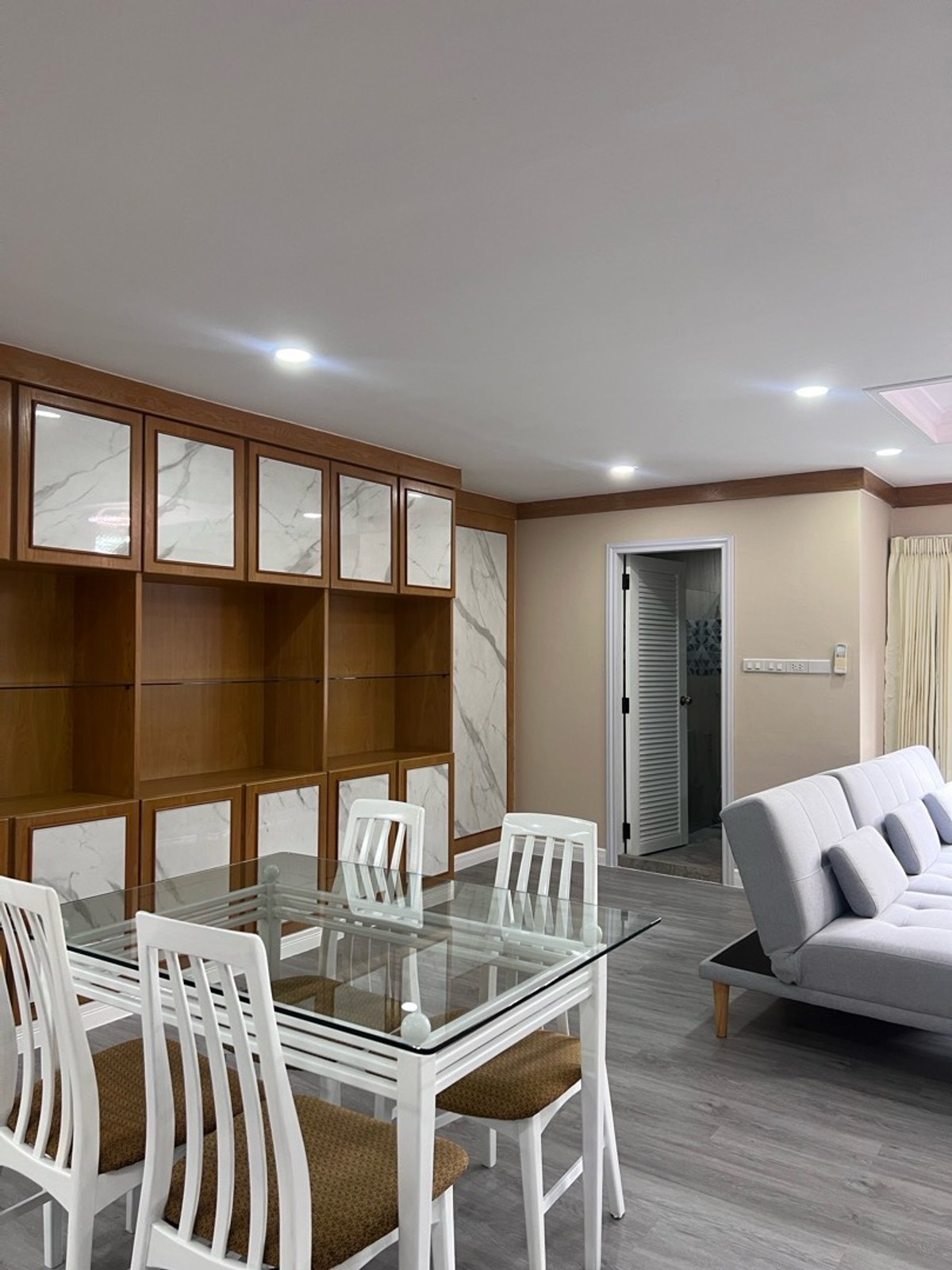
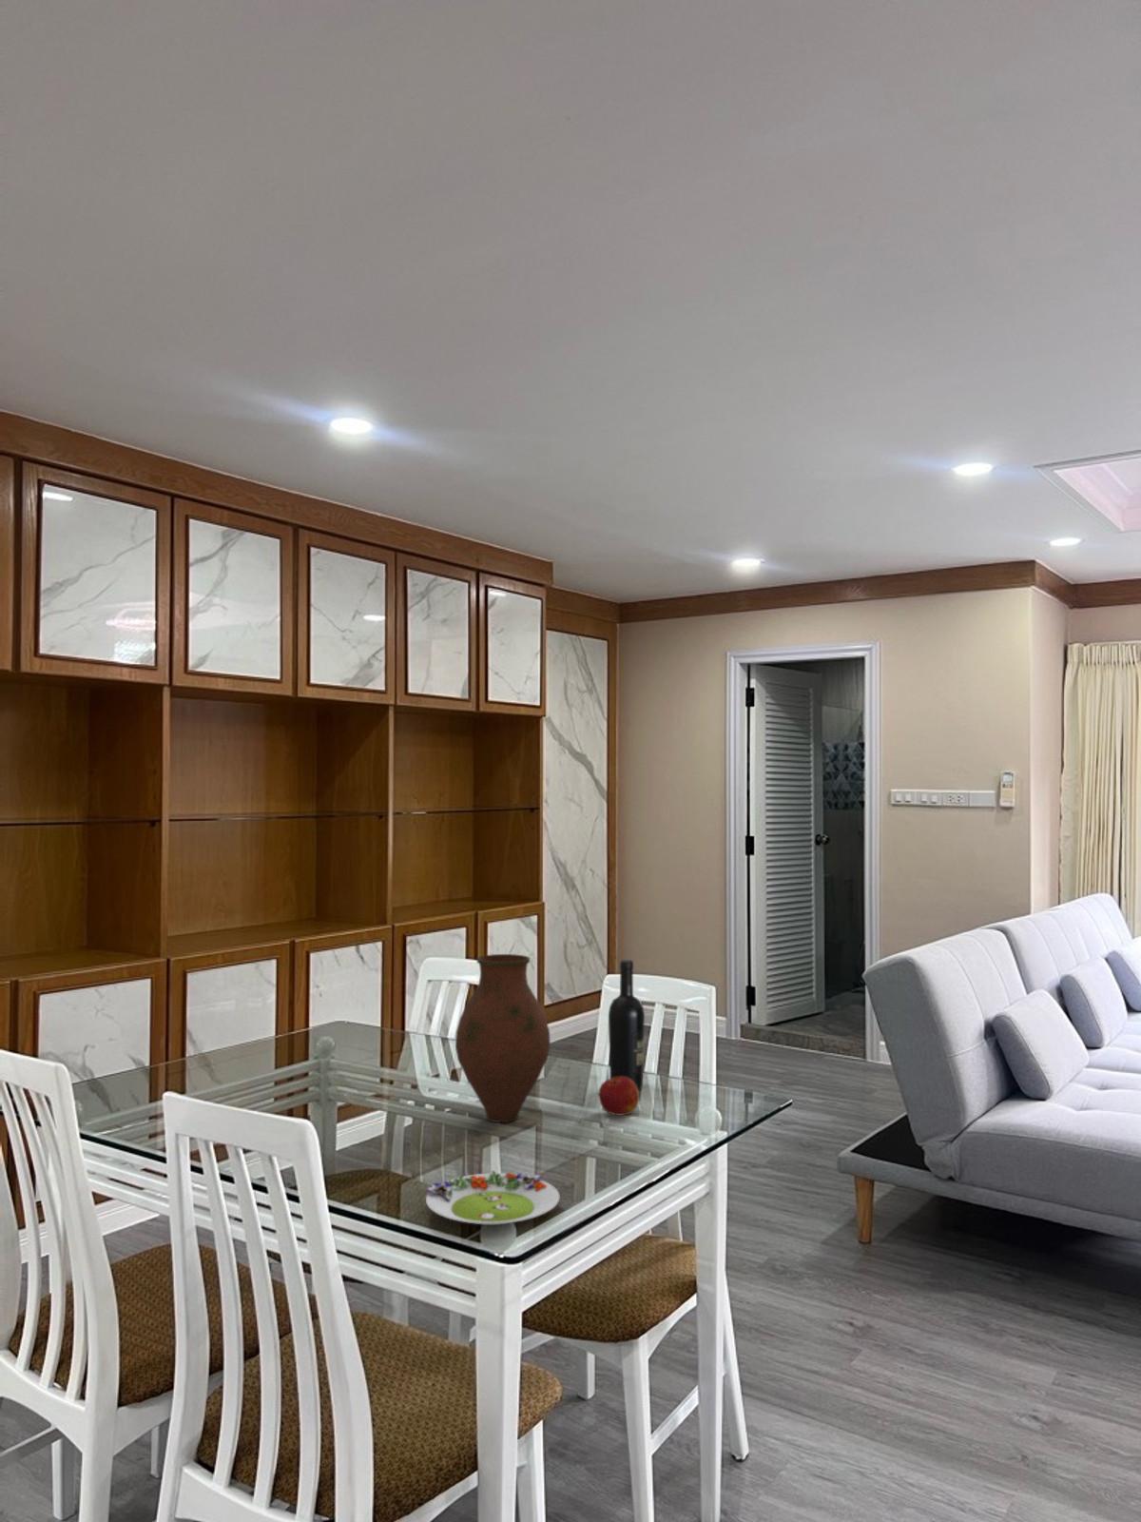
+ apple (618, 1094)
+ vase (503, 1038)
+ wine bottle (626, 1023)
+ salad plate (493, 1201)
